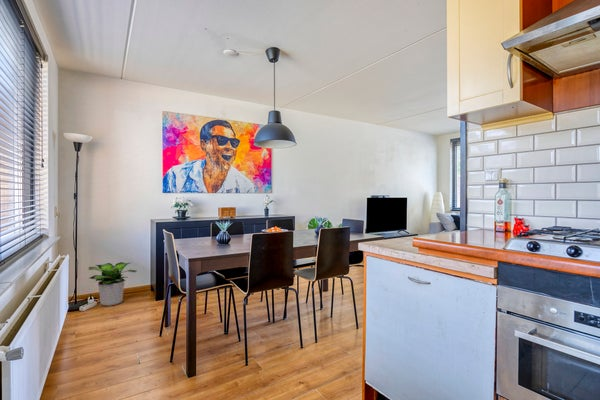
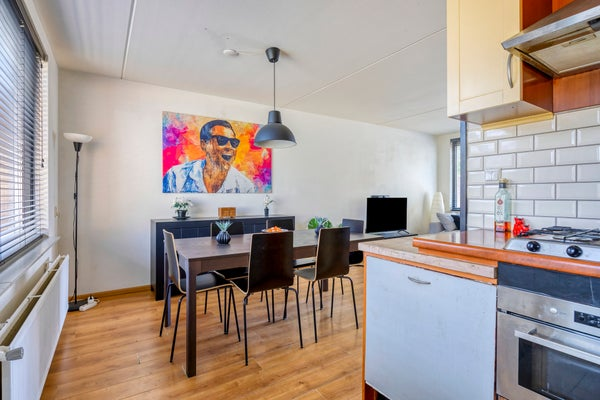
- potted plant (113, 283)
